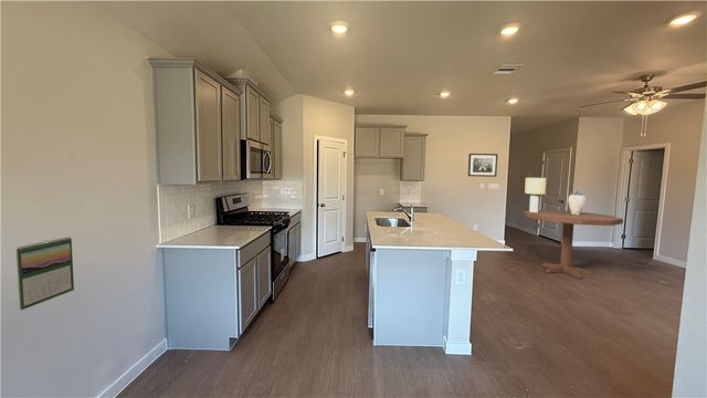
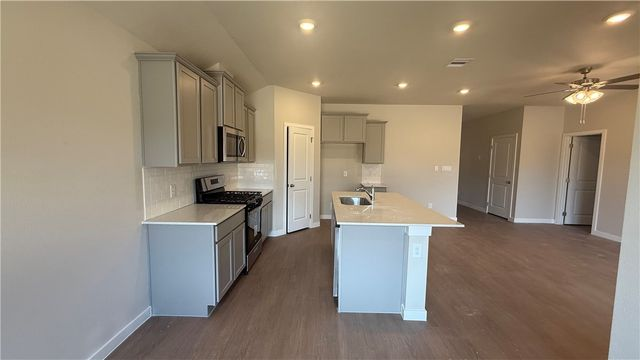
- wall art (482, 165)
- lamp (535, 195)
- dining table (567, 242)
- decorative urn (576, 202)
- calendar (48, 270)
